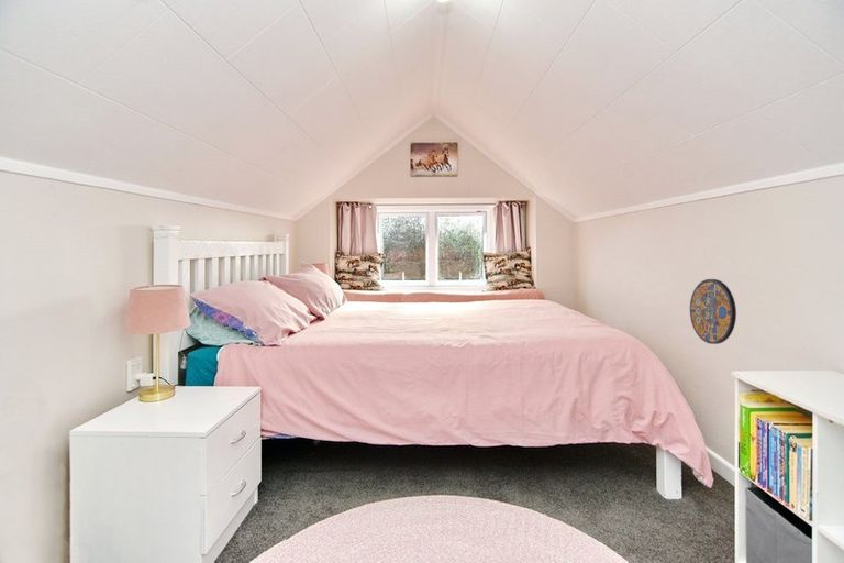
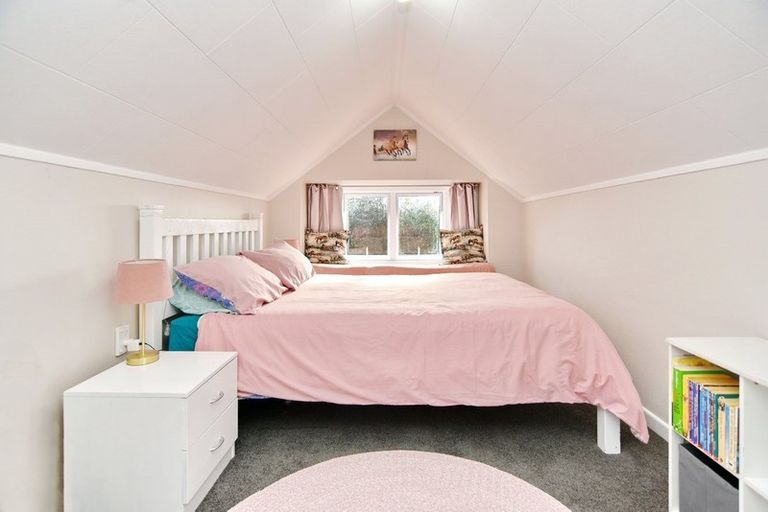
- manhole cover (711, 311)
